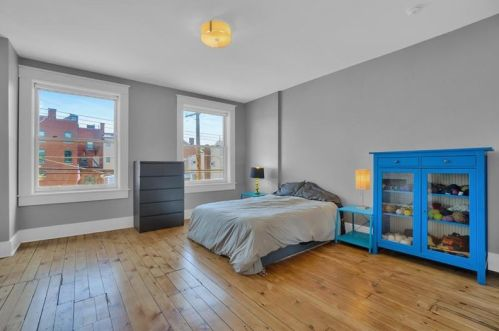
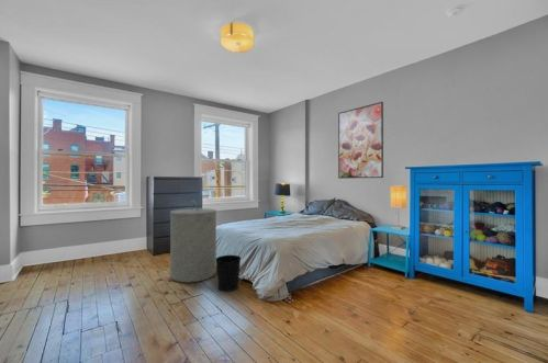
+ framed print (359, 143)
+ wastebasket (227, 272)
+ laundry hamper (193, 237)
